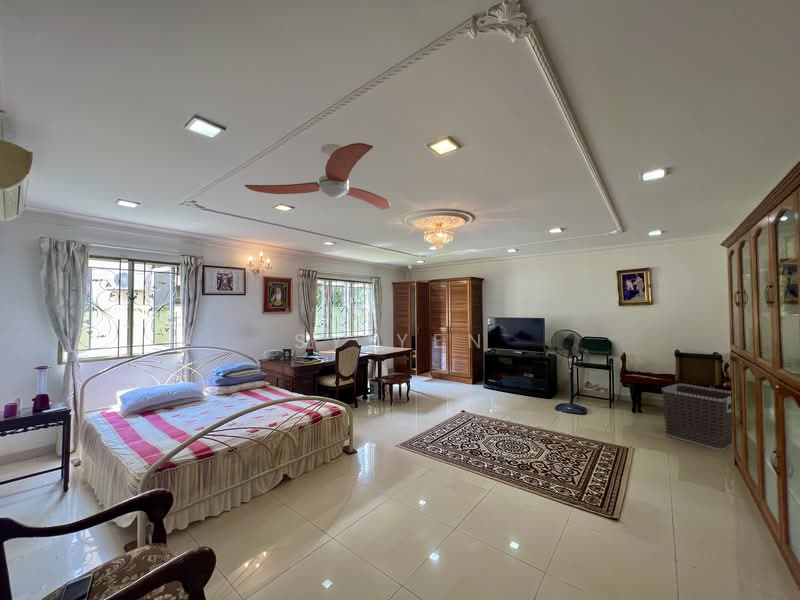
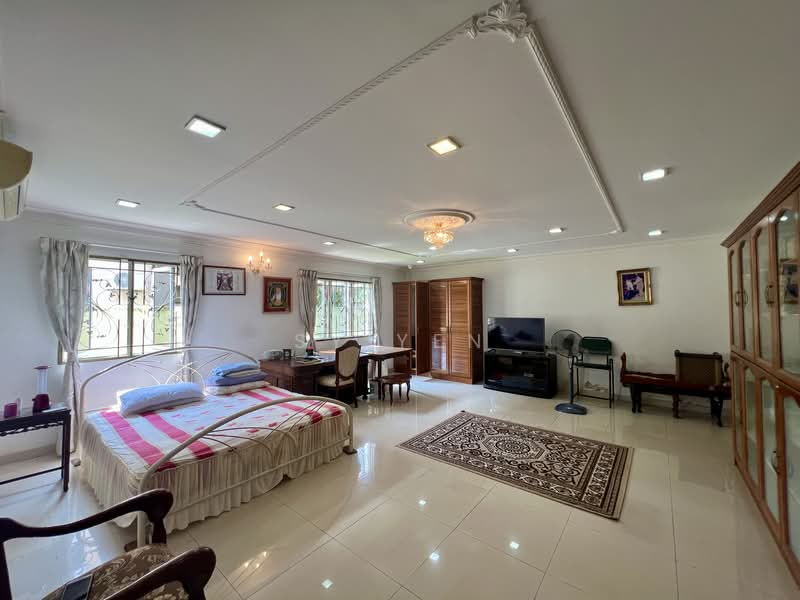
- clothes hamper (699, 414)
- ceiling fan (325, 168)
